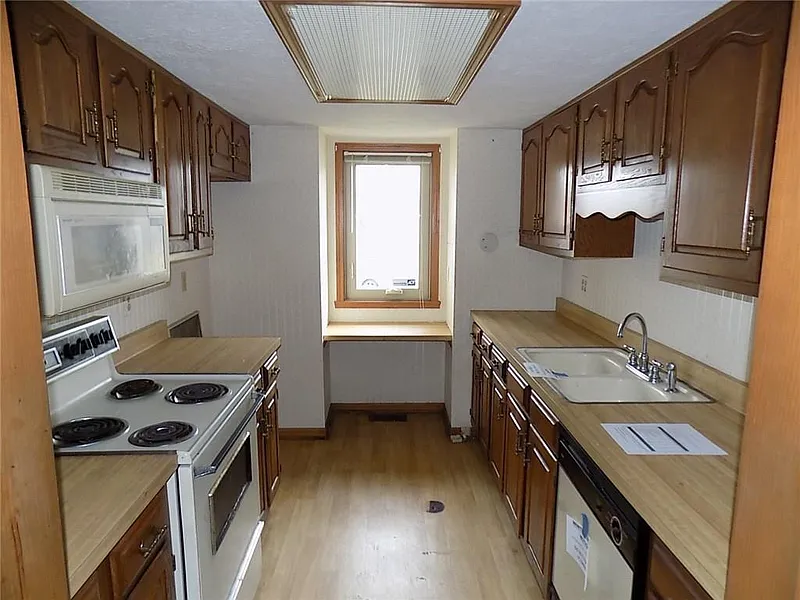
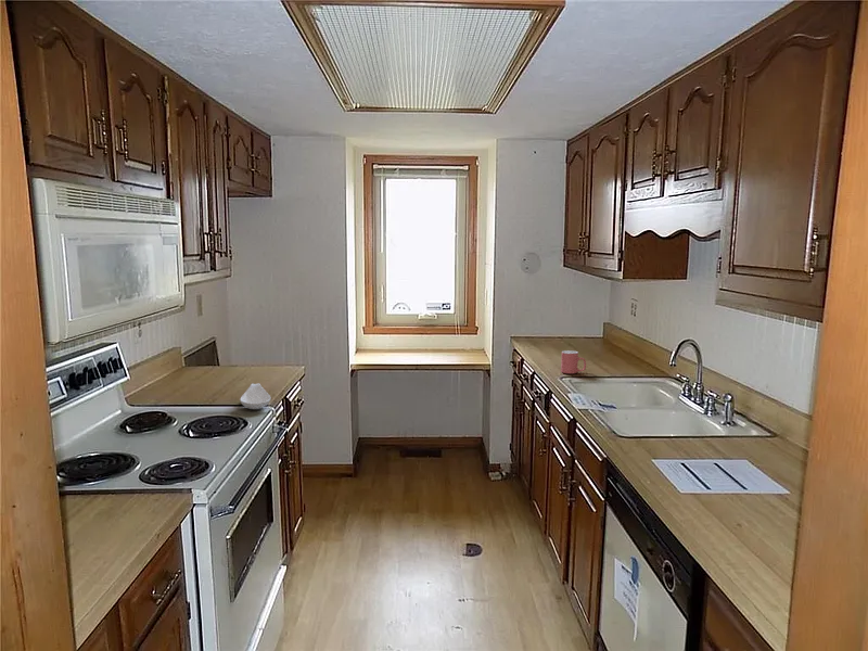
+ mug (573, 361)
+ spoon rest (255, 395)
